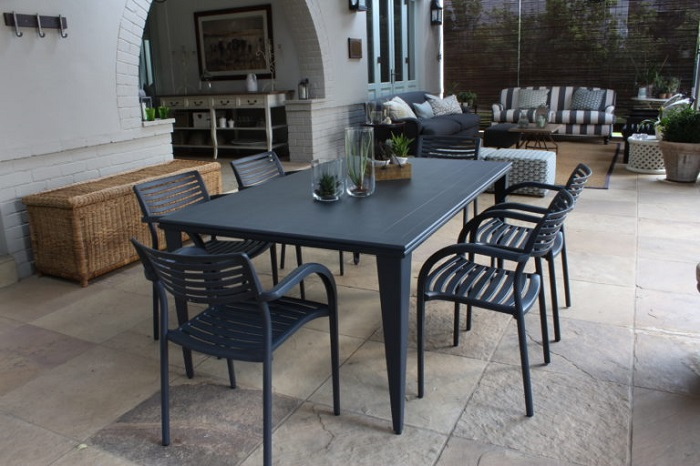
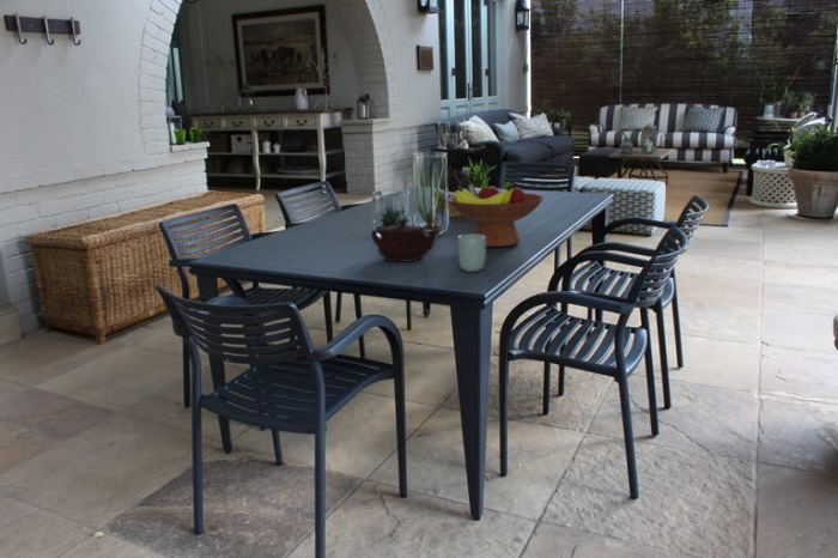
+ fruit bowl (496, 211)
+ cup (472, 253)
+ teapot (405, 239)
